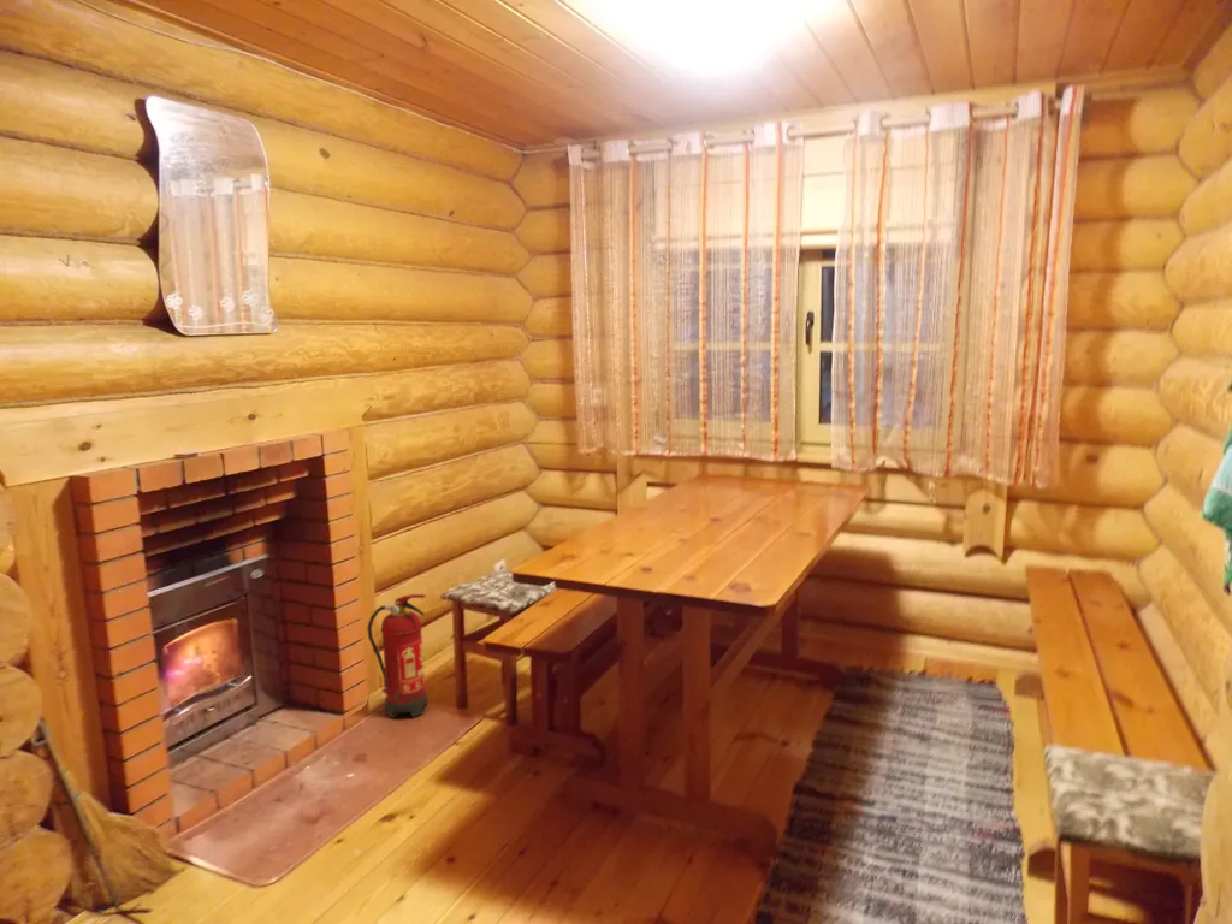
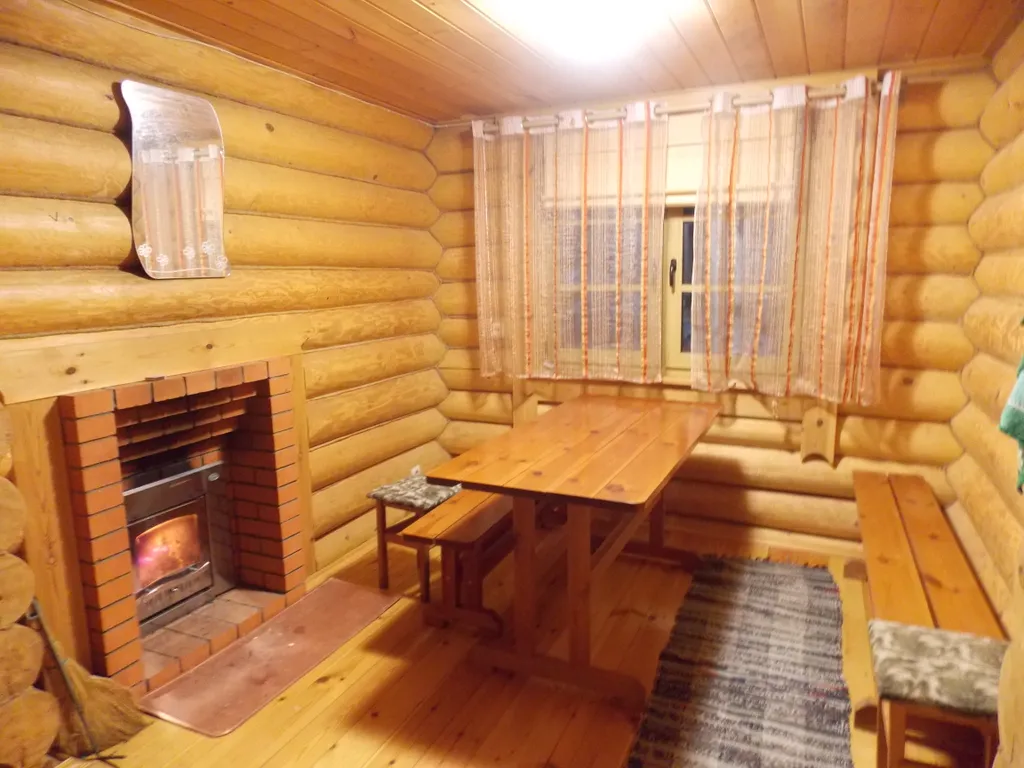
- fire extinguisher (401, 651)
